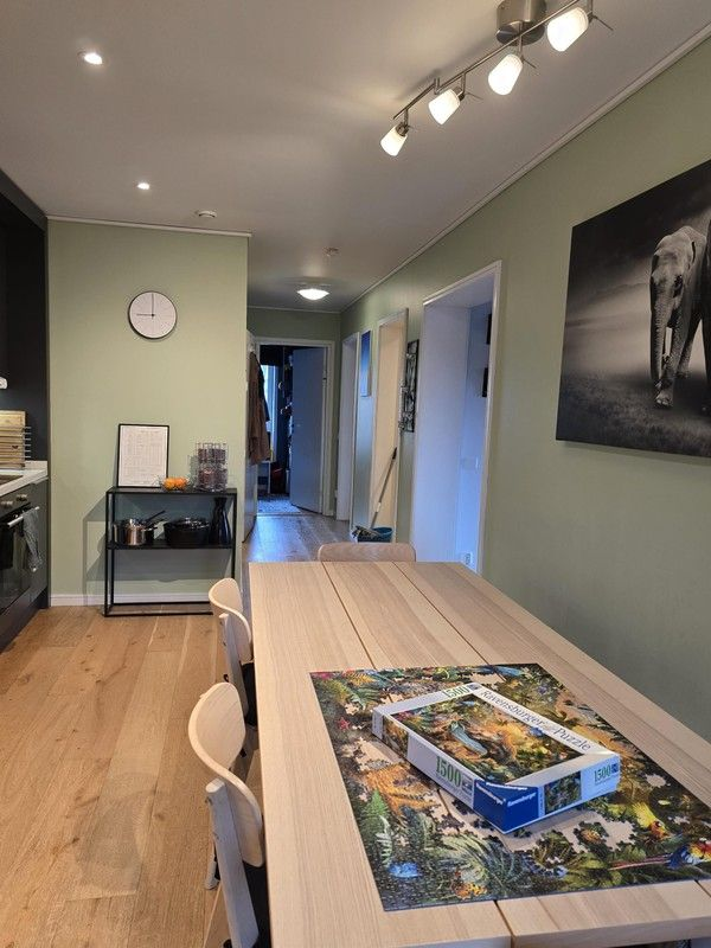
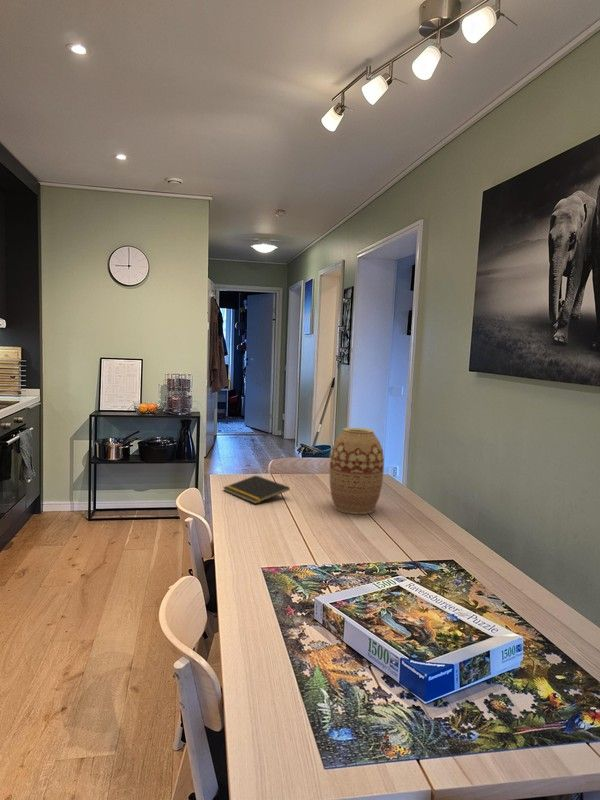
+ vase (356, 469)
+ notepad (255, 488)
